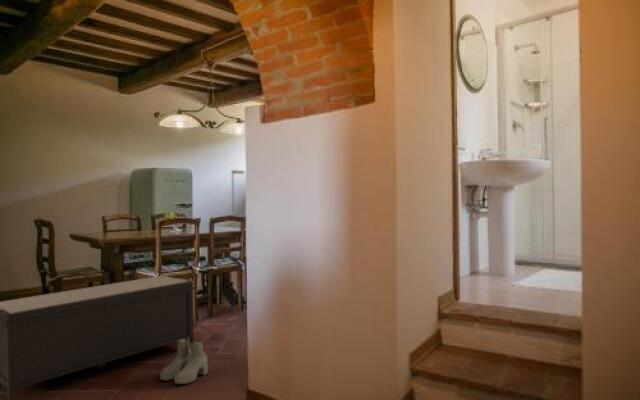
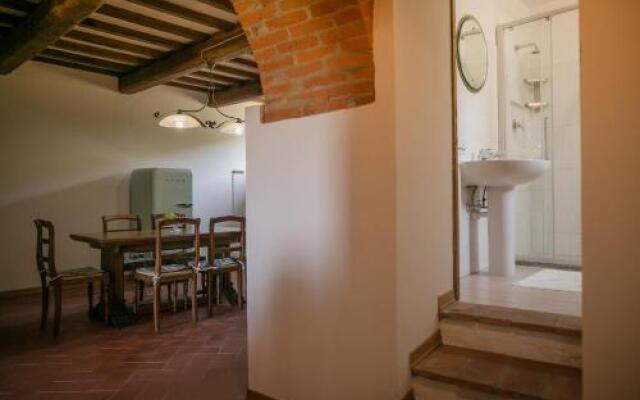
- boots (184, 359)
- bench (102, 328)
